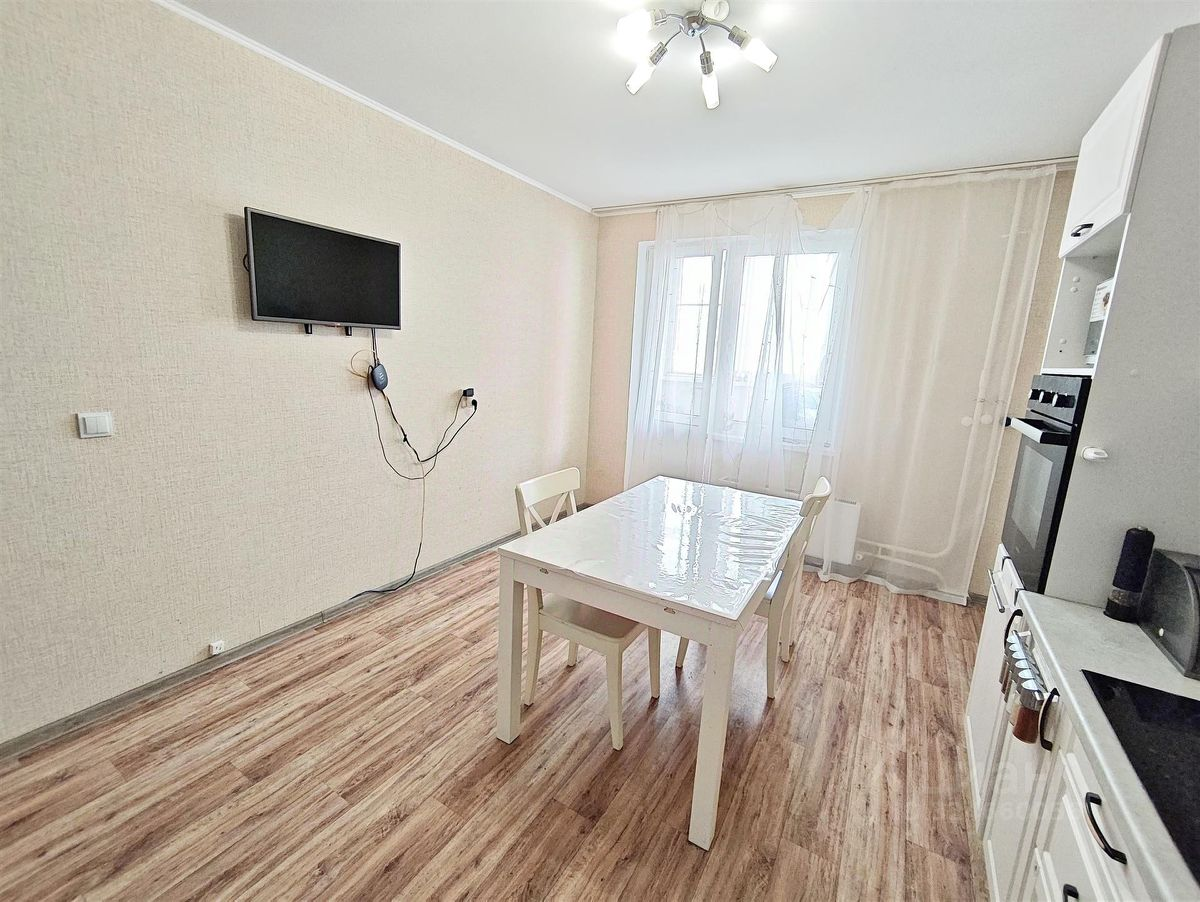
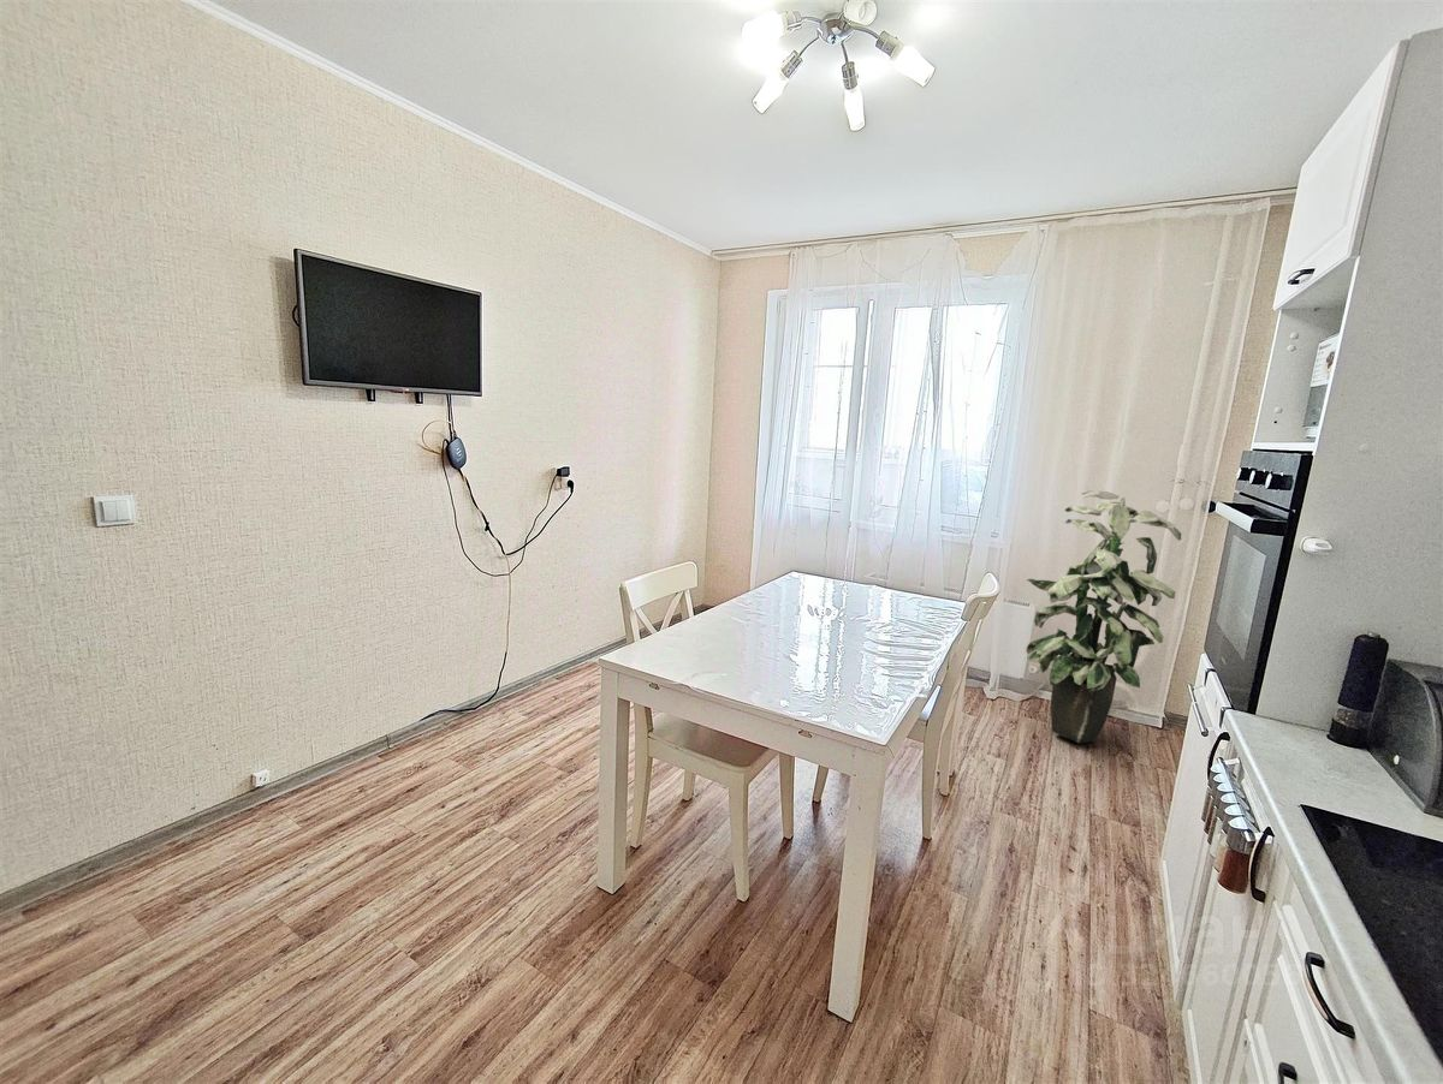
+ indoor plant (1091, 615)
